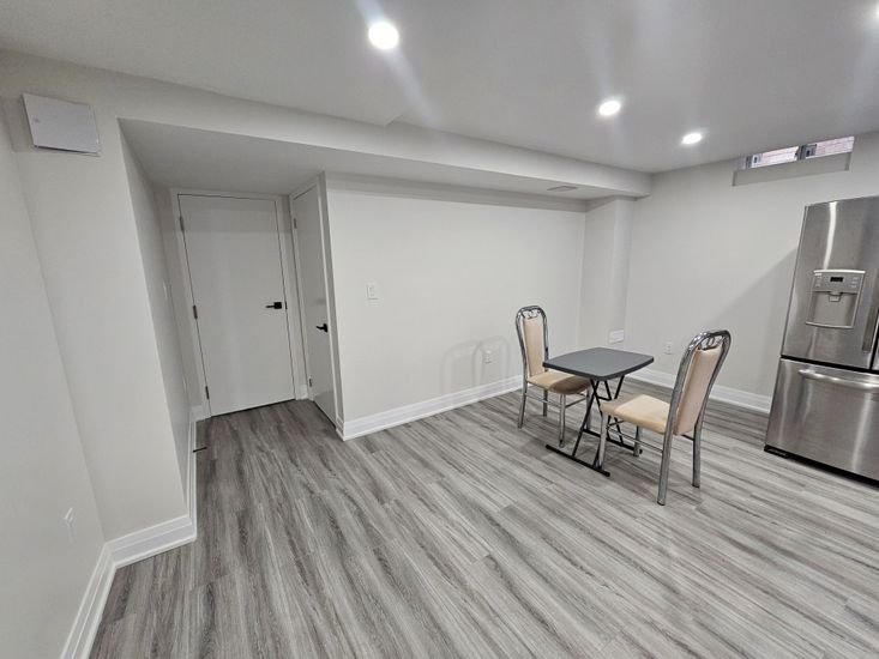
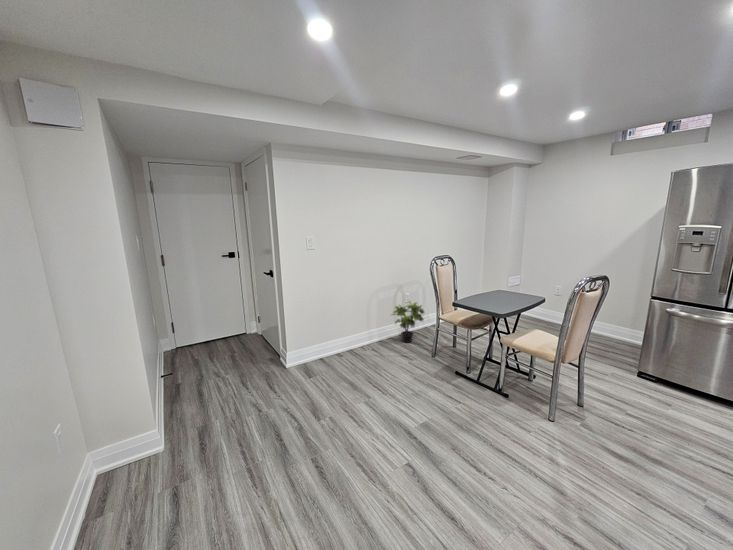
+ potted plant (408, 321)
